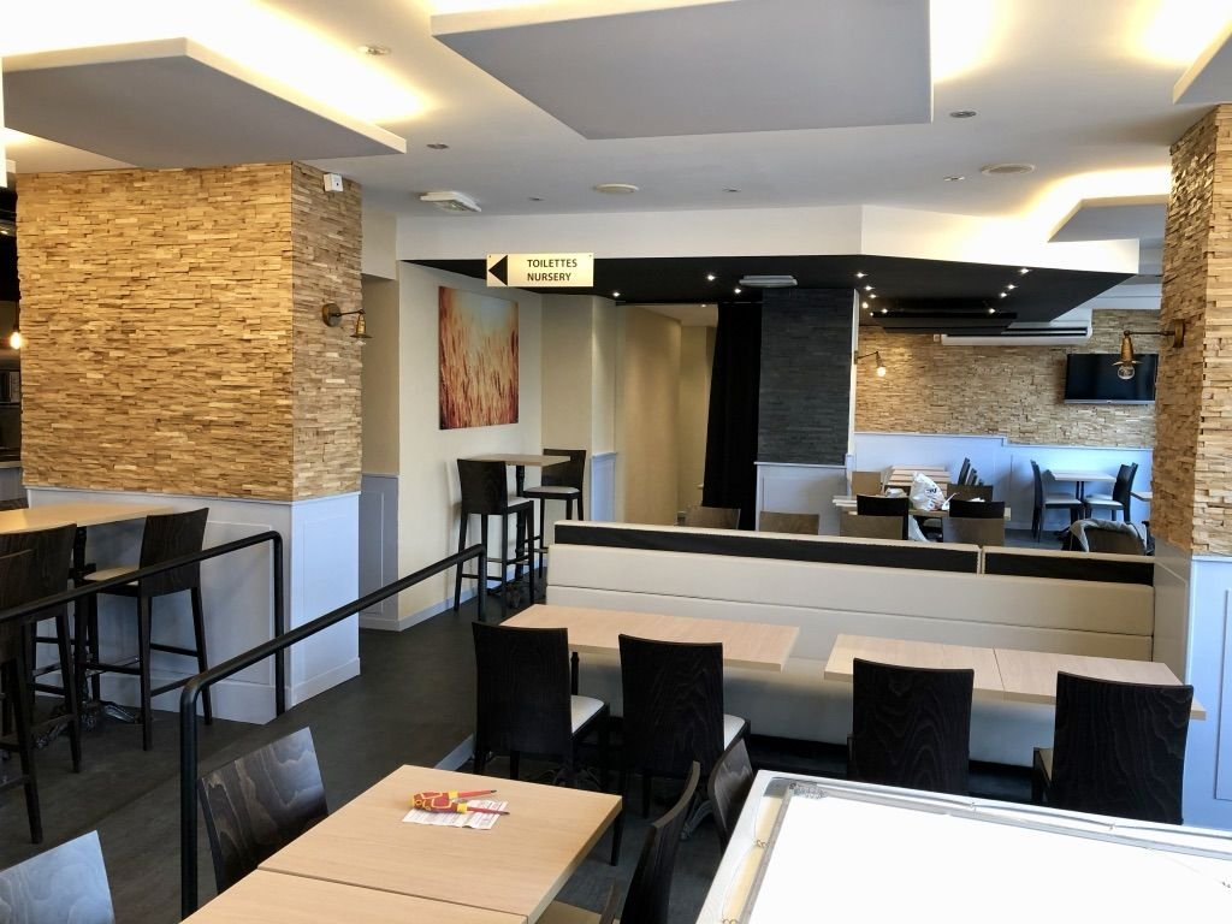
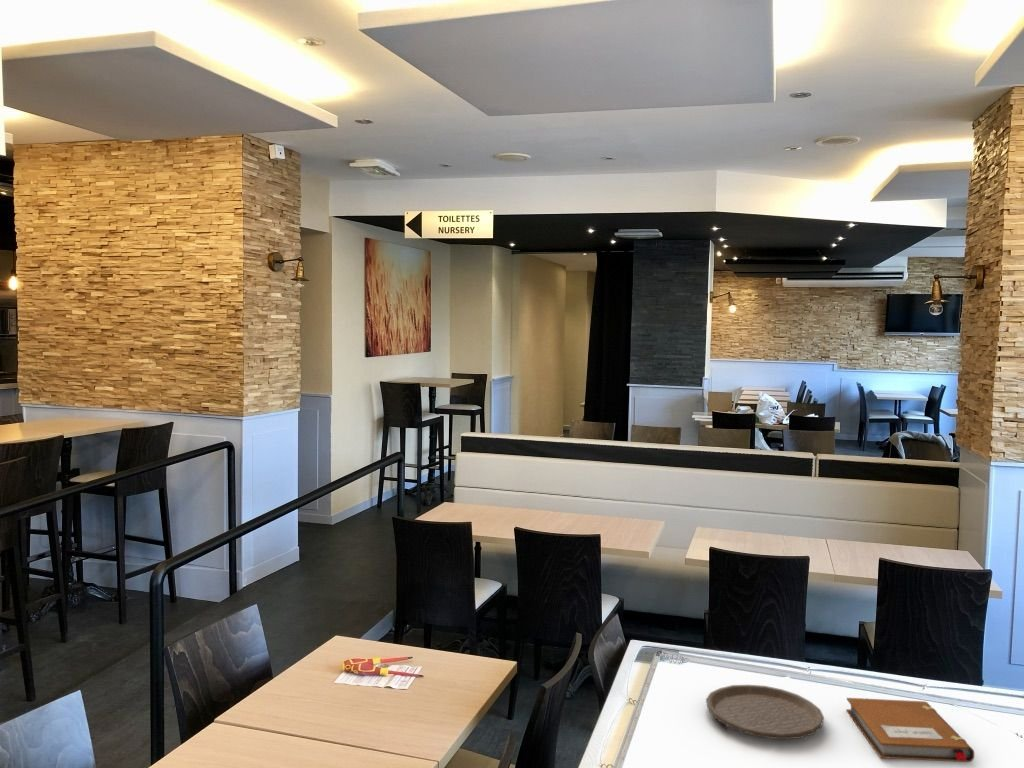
+ notebook (907, 729)
+ plate (763, 711)
